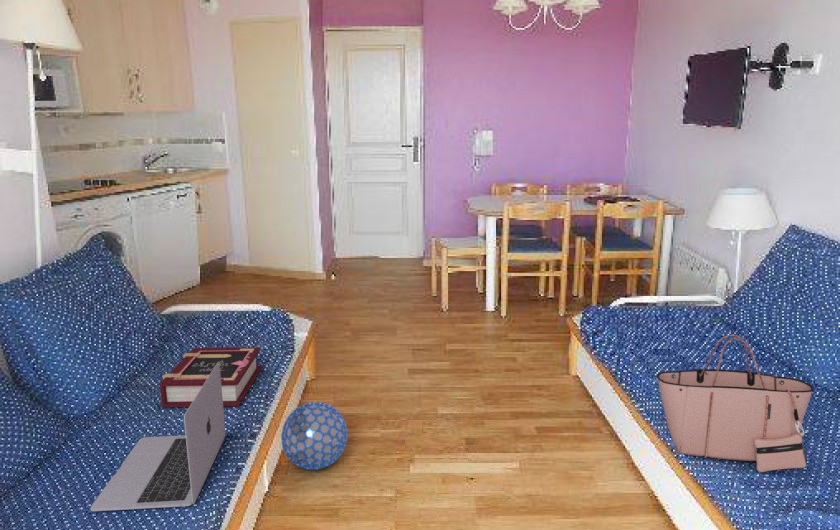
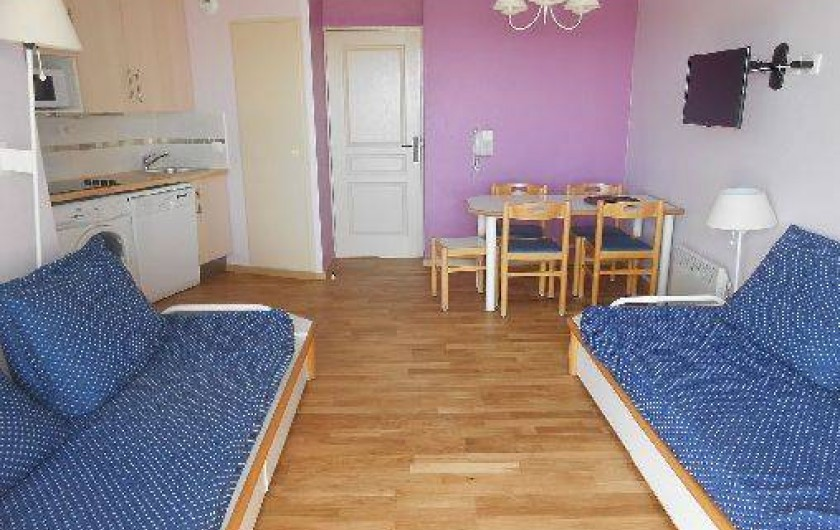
- tote bag (731, 397)
- ball (314, 435)
- book (210, 373)
- laptop (162, 436)
